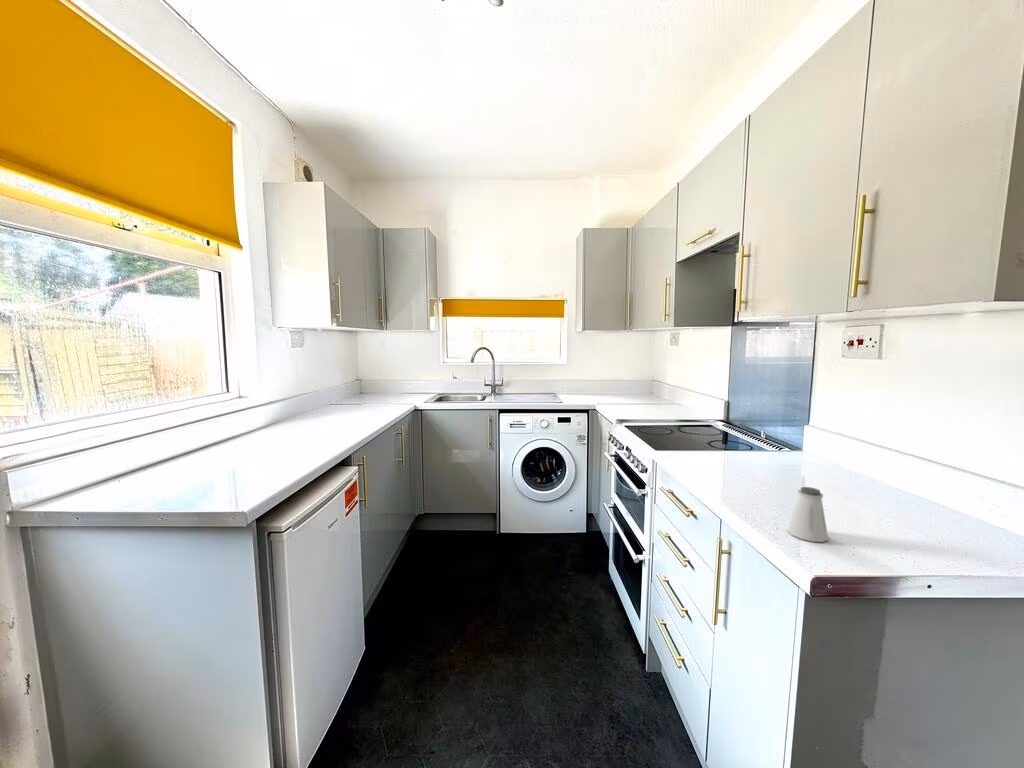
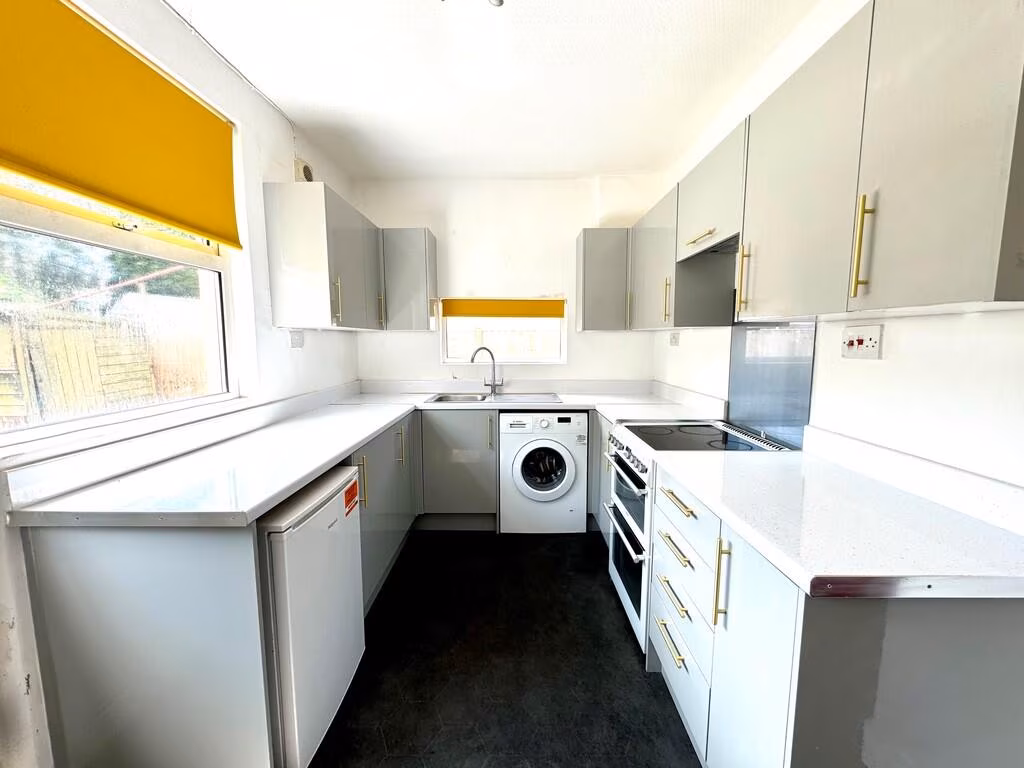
- saltshaker (809, 512)
